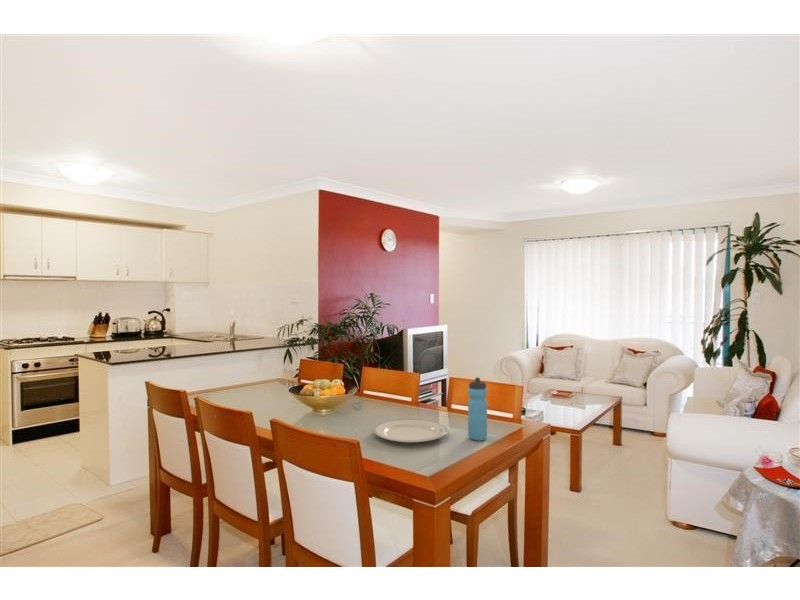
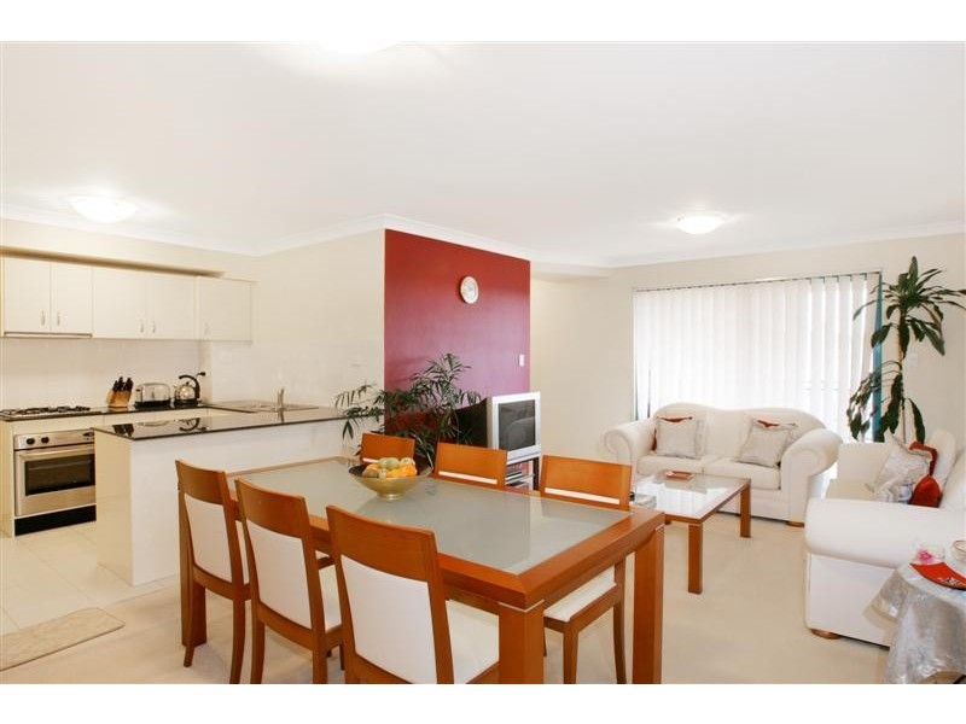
- water bottle (477, 408)
- chinaware (410, 432)
